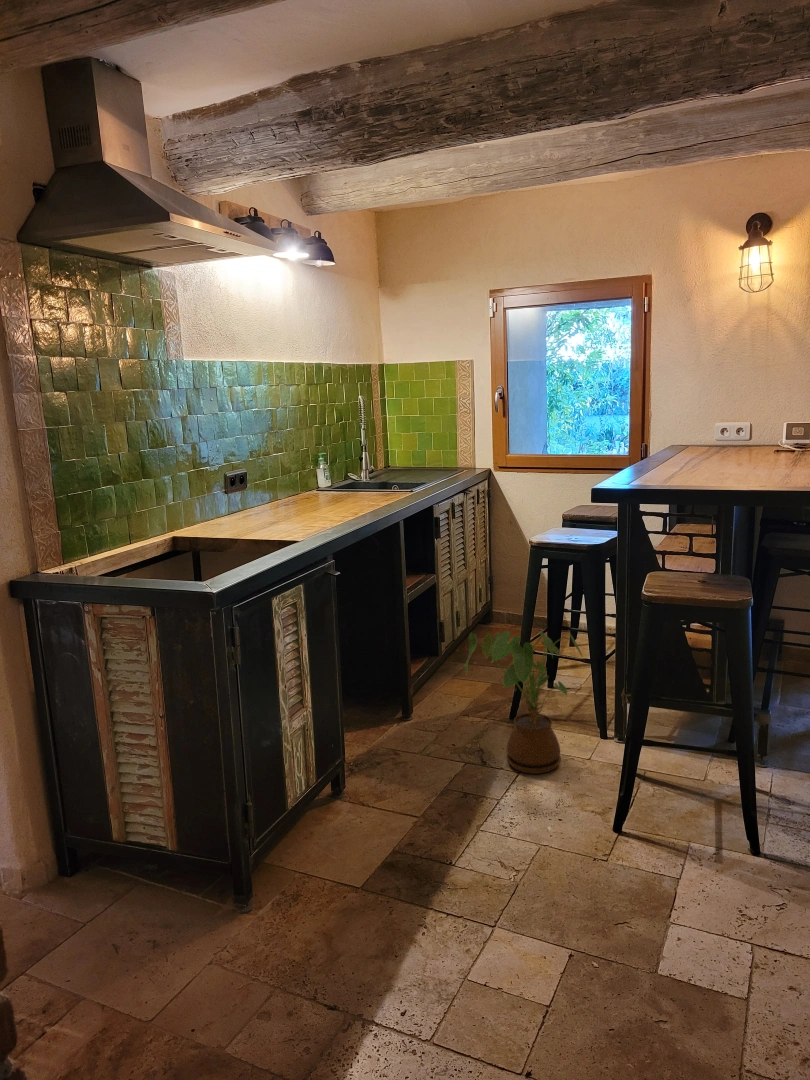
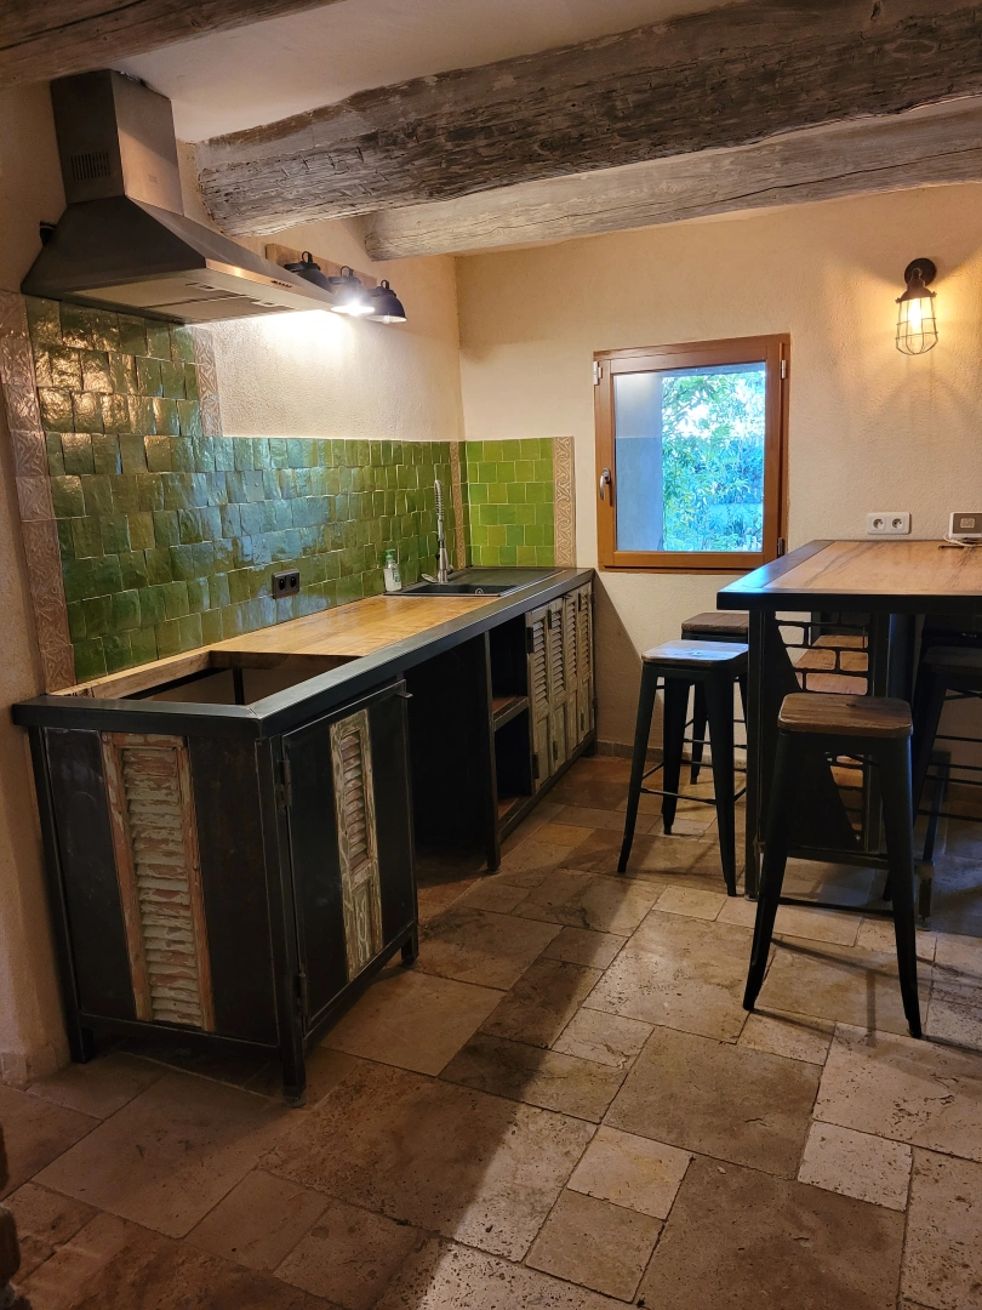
- house plant (522, 692)
